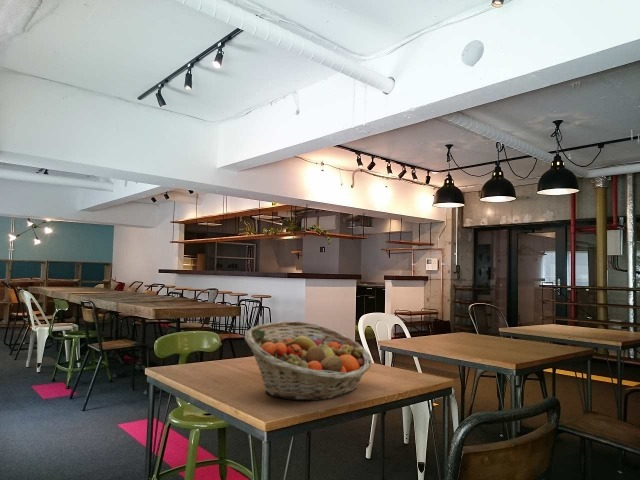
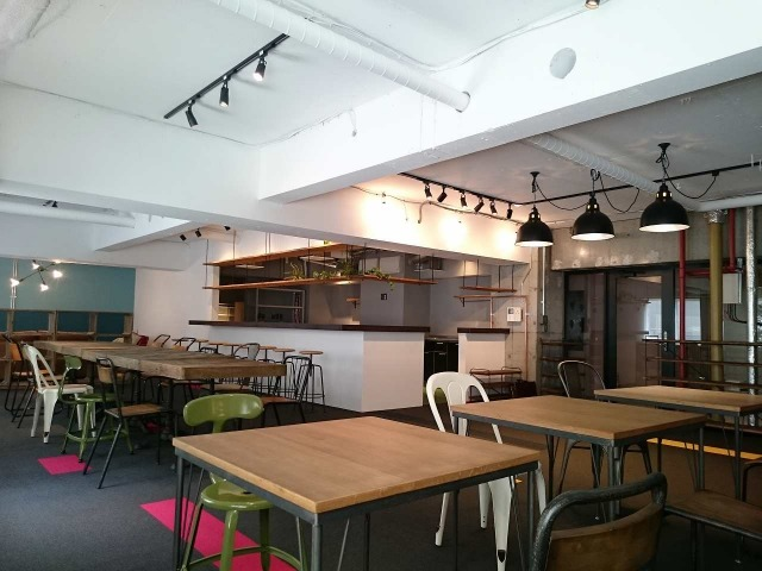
- fruit basket (309, 357)
